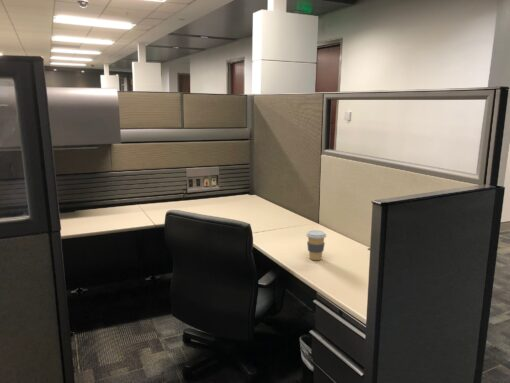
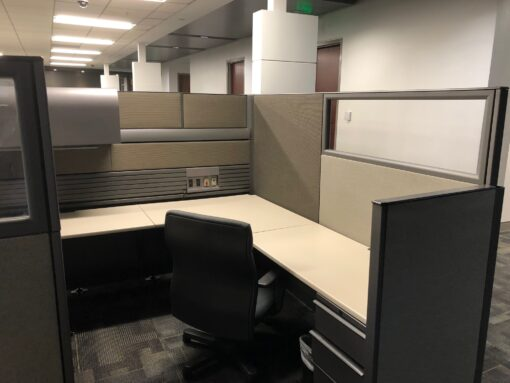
- coffee cup (315, 245)
